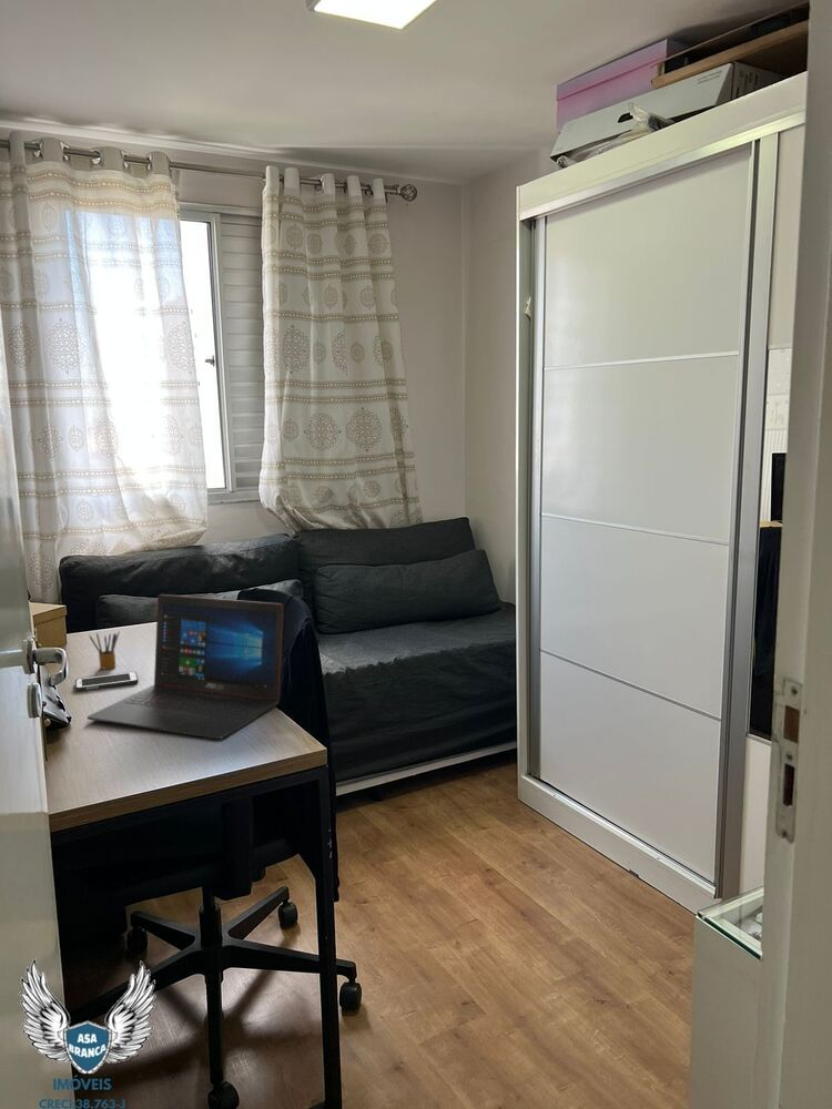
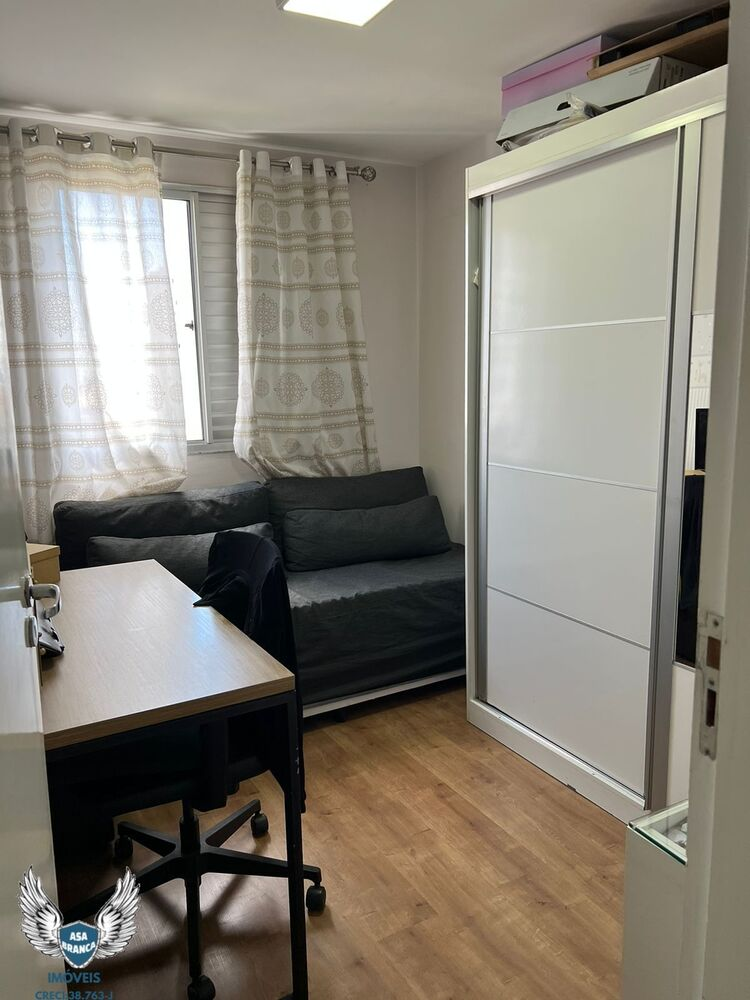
- pencil box (105, 649)
- laptop (186, 661)
- cell phone (106, 681)
